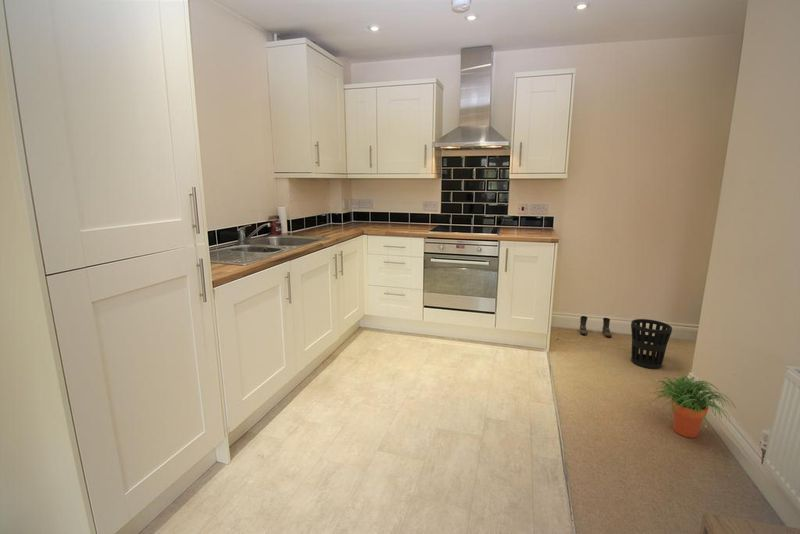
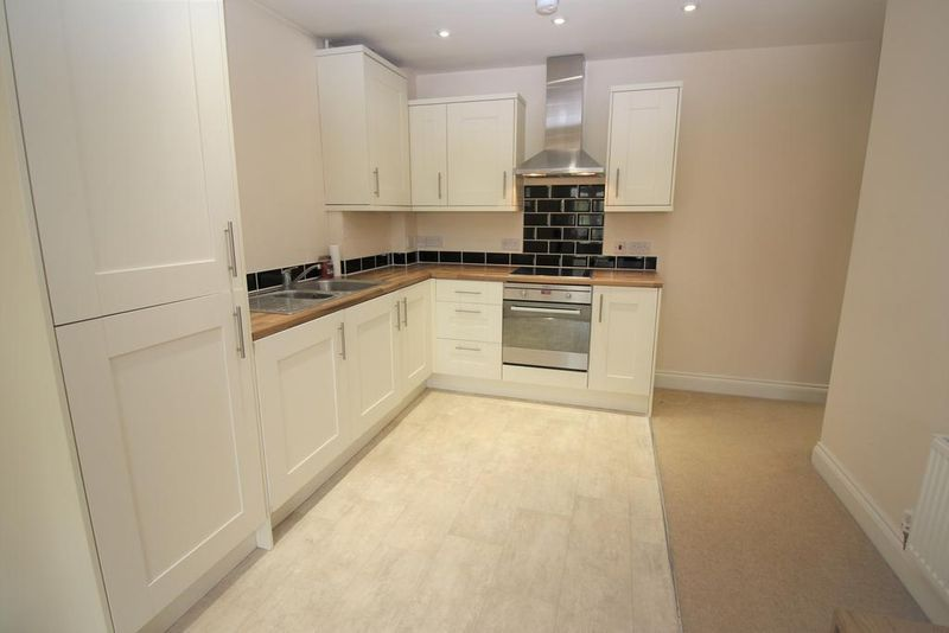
- wastebasket (648, 343)
- potted plant (688, 406)
- boots (602, 328)
